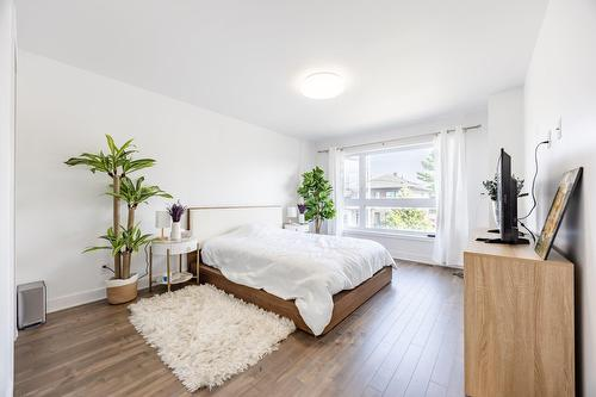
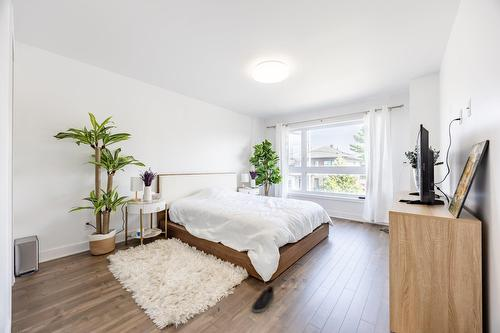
+ shoe (264, 297)
